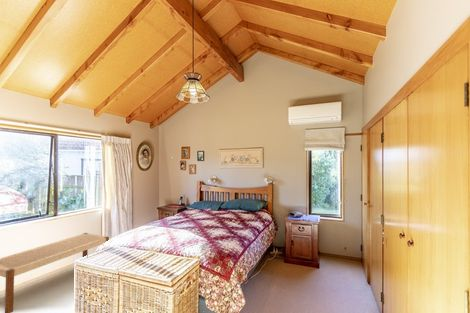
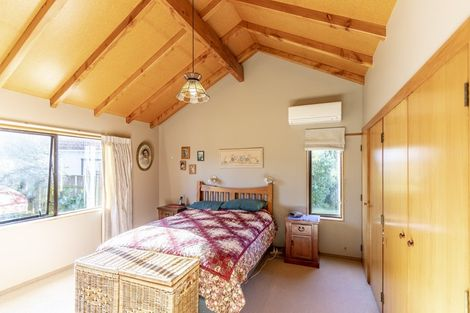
- bench (54, 261)
